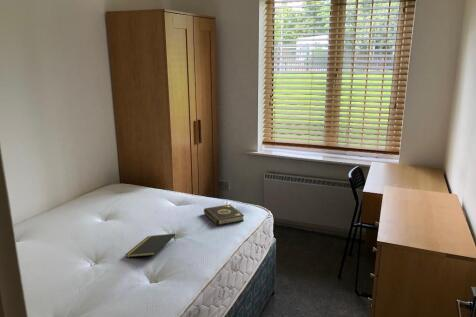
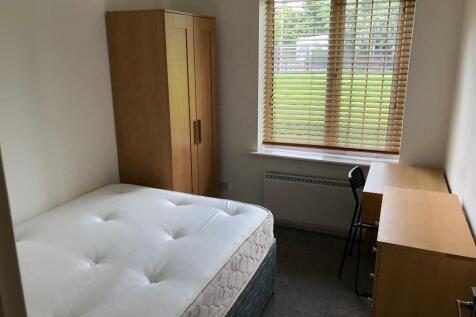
- book (223, 214)
- notepad (151, 244)
